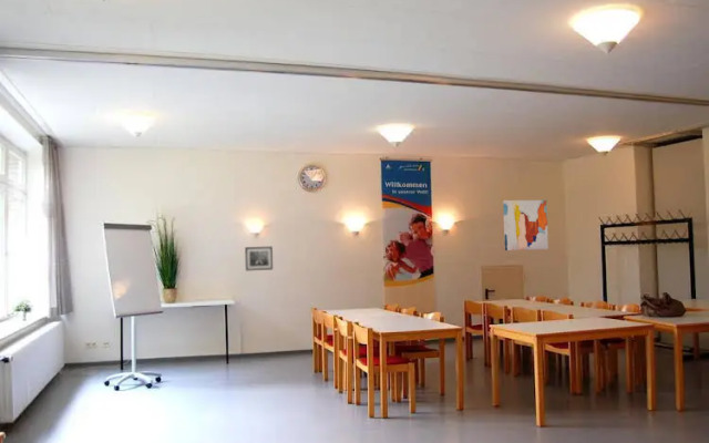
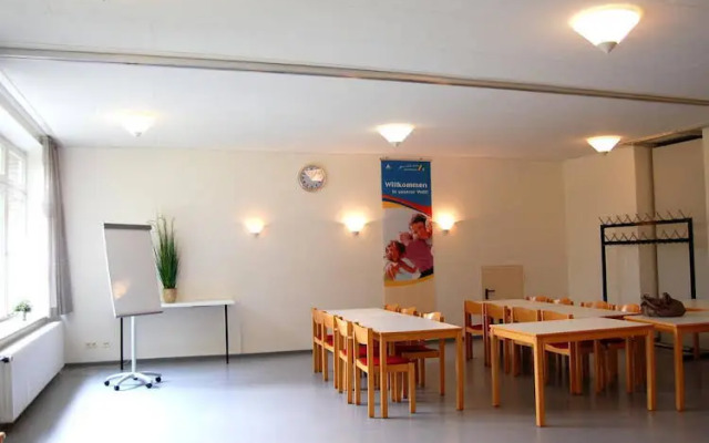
- wall art (258, 258)
- wall art (525, 225)
